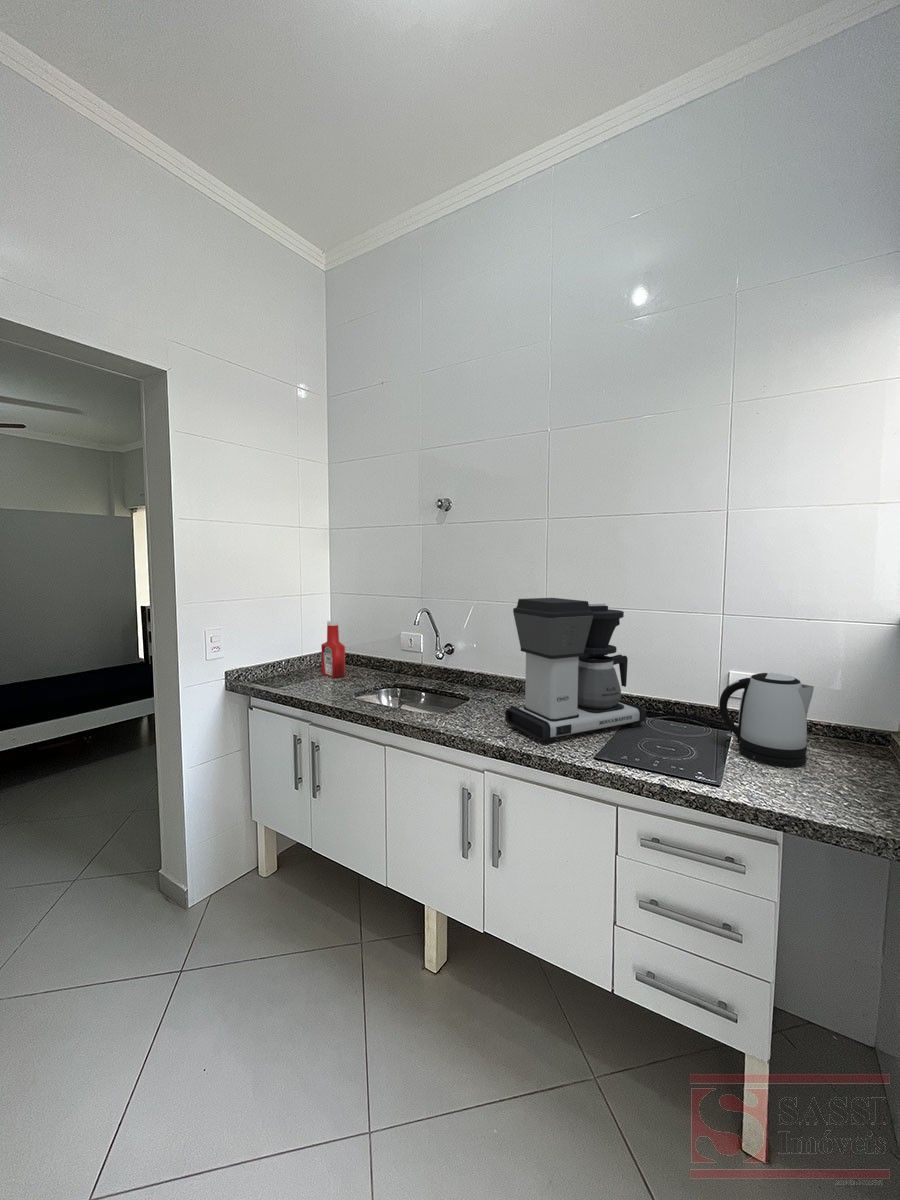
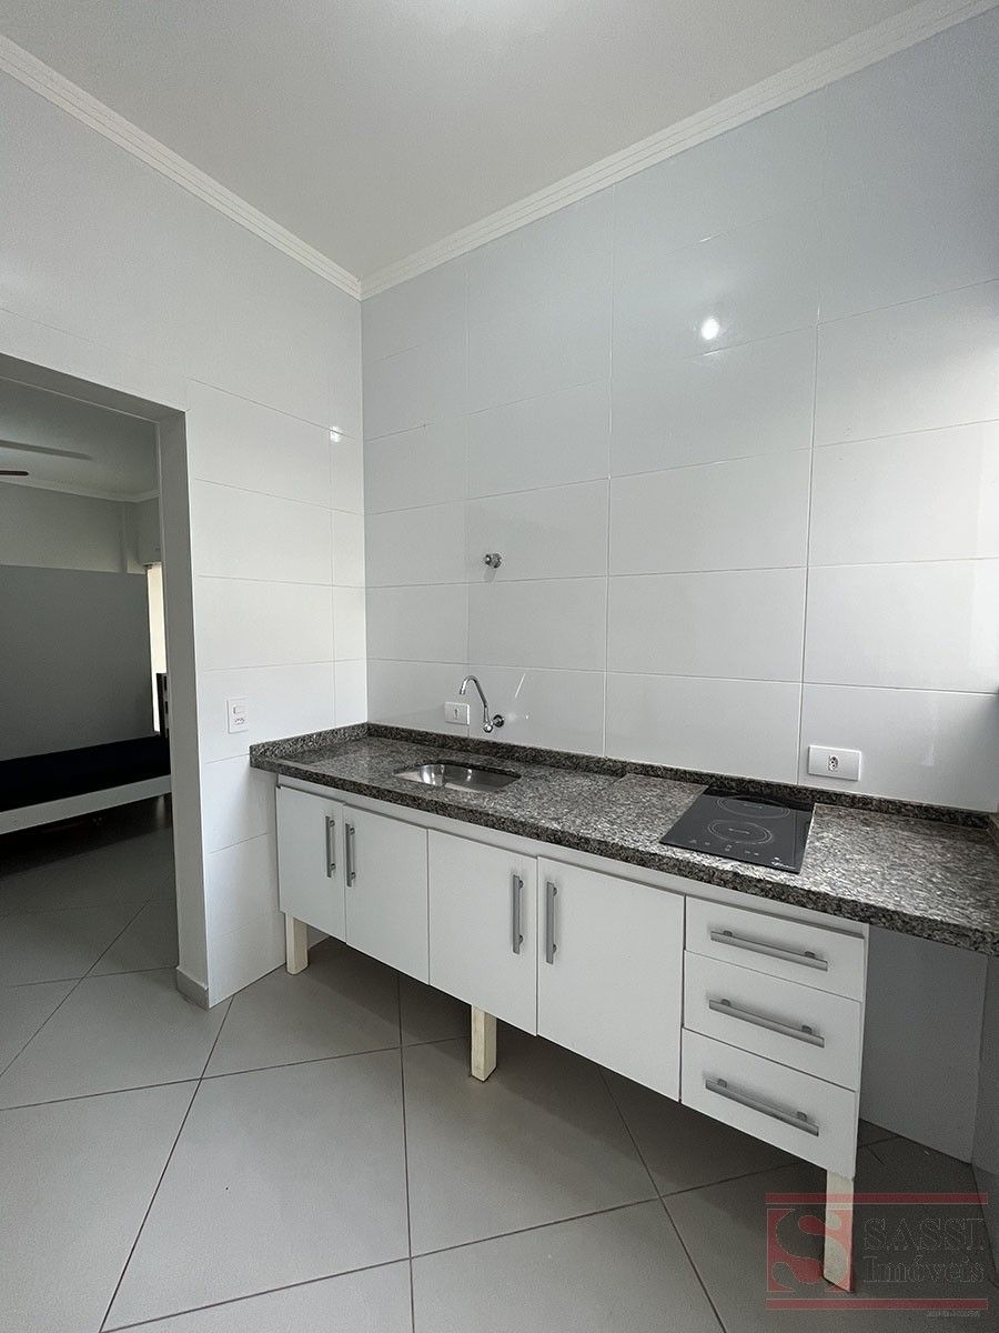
- soap bottle (333, 648)
- kettle (763, 714)
- coffee maker (577, 663)
